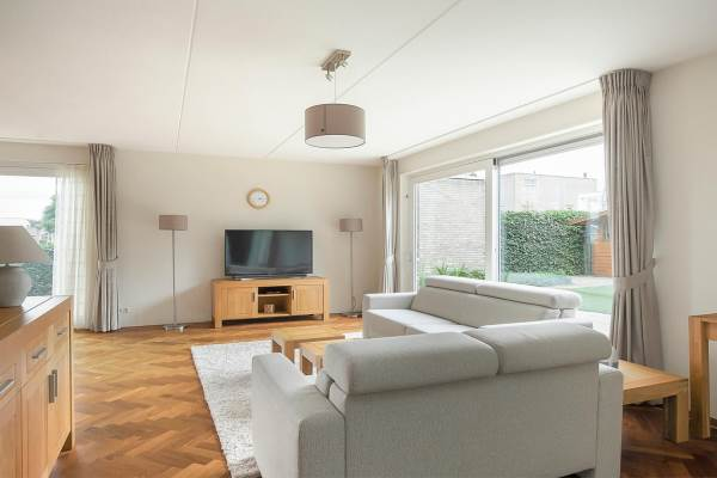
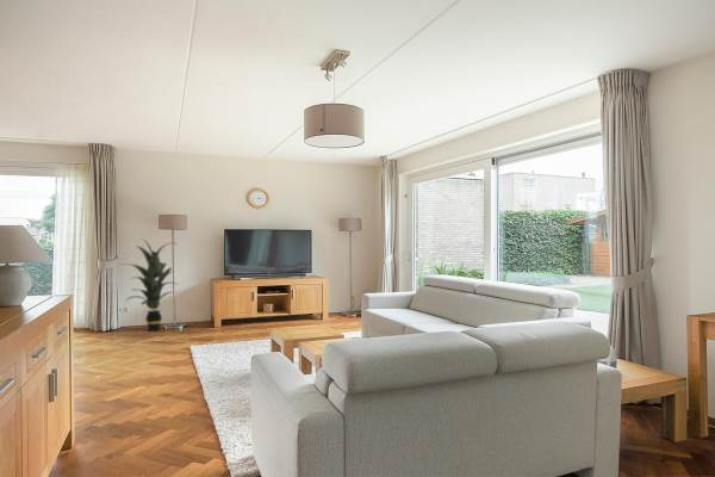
+ indoor plant (150, 284)
